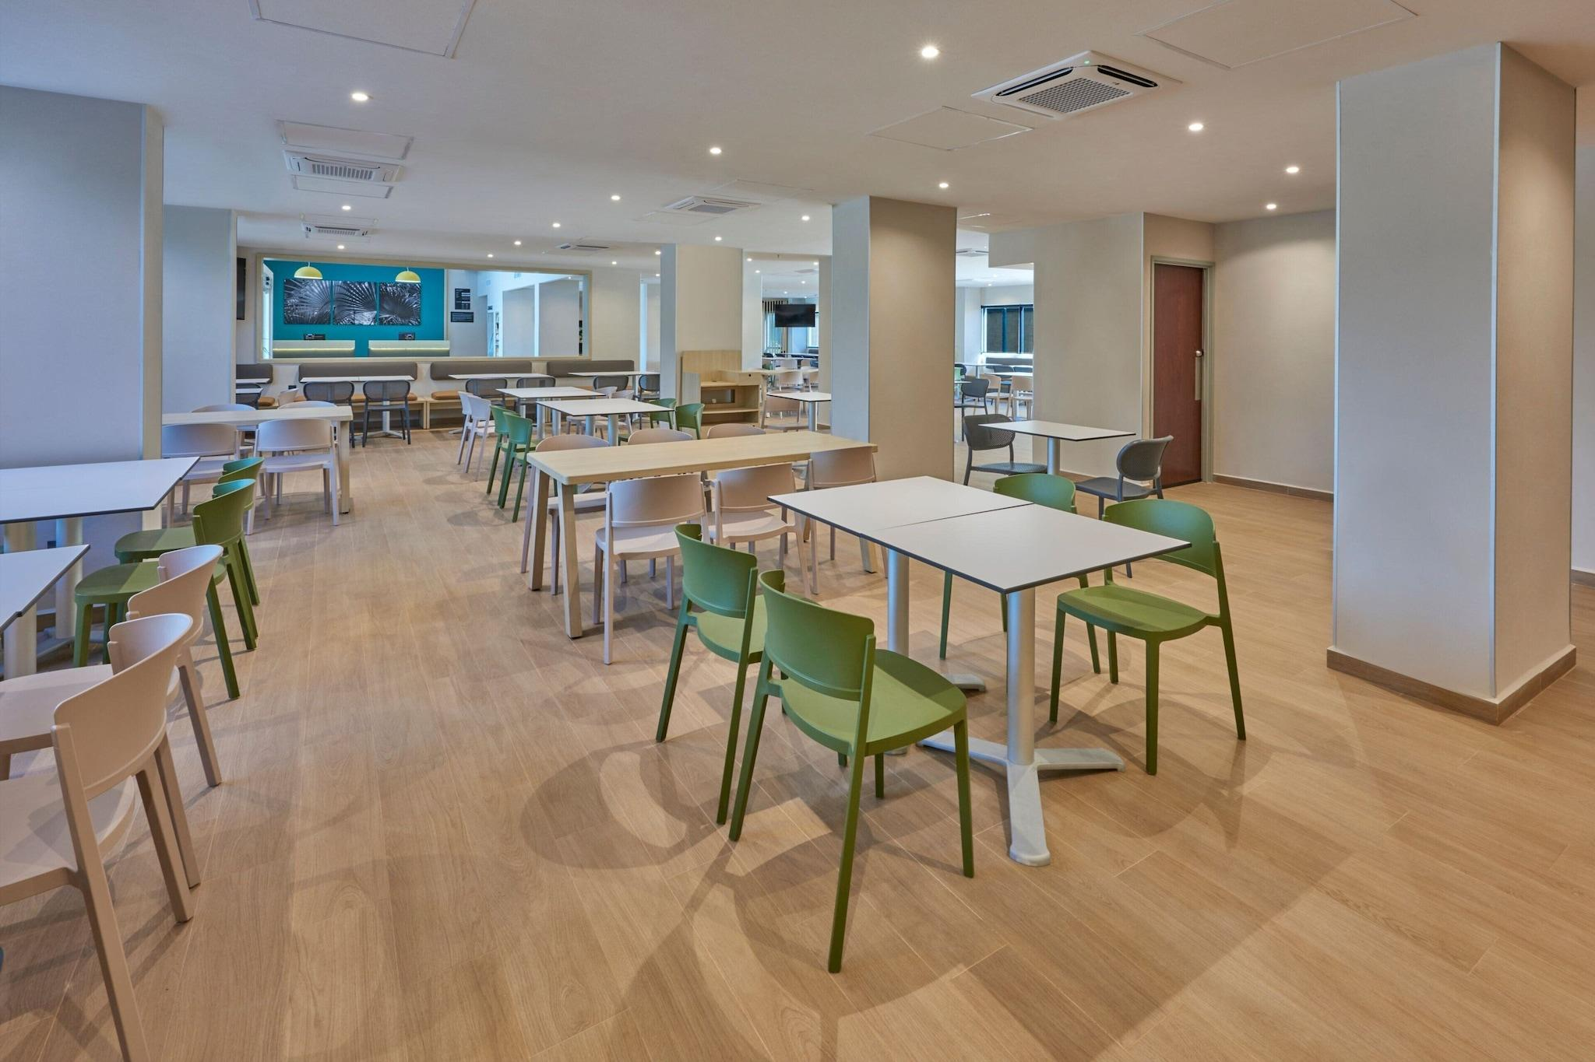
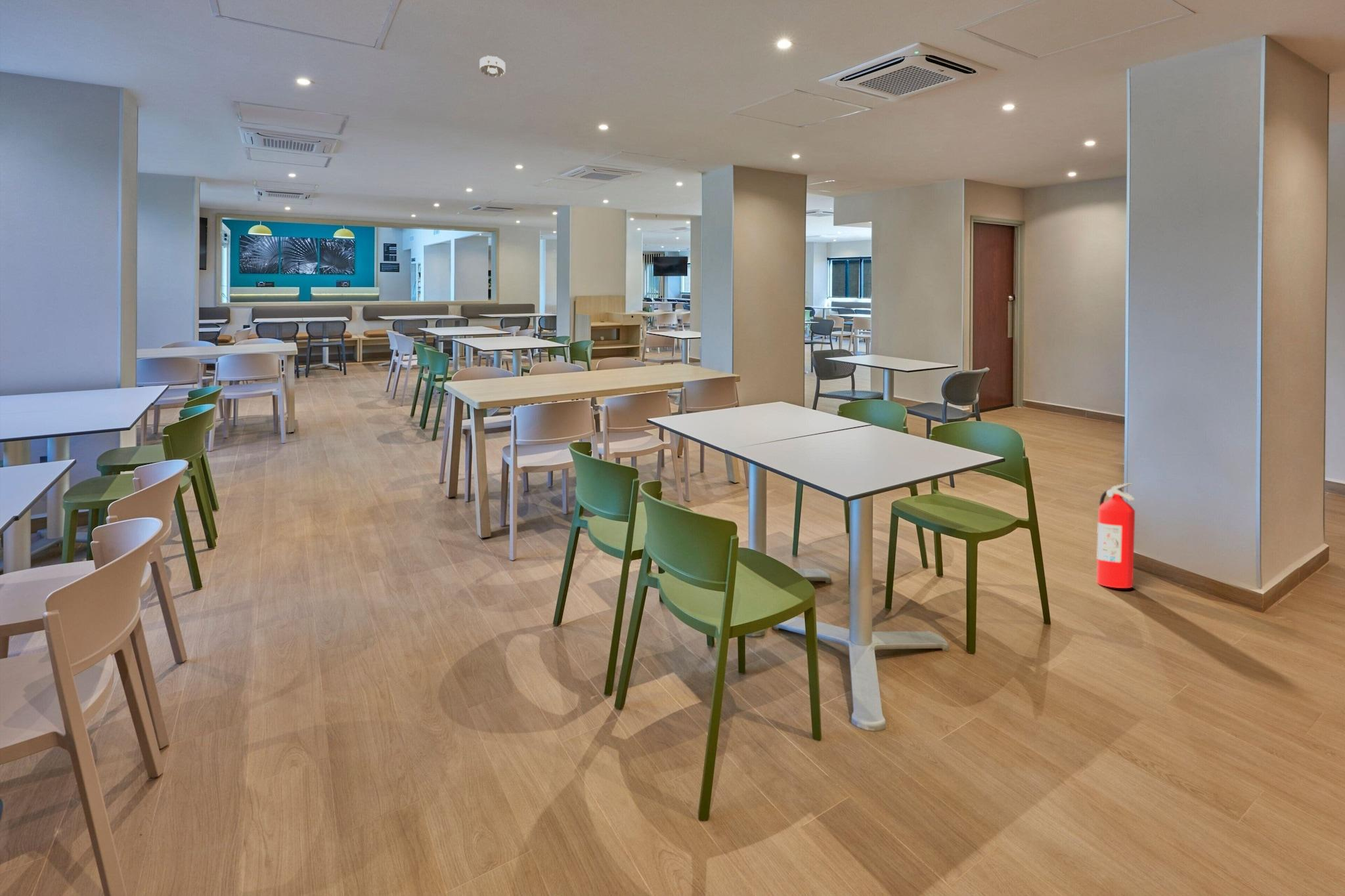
+ fire extinguisher (1115, 534)
+ smoke detector (492, 66)
